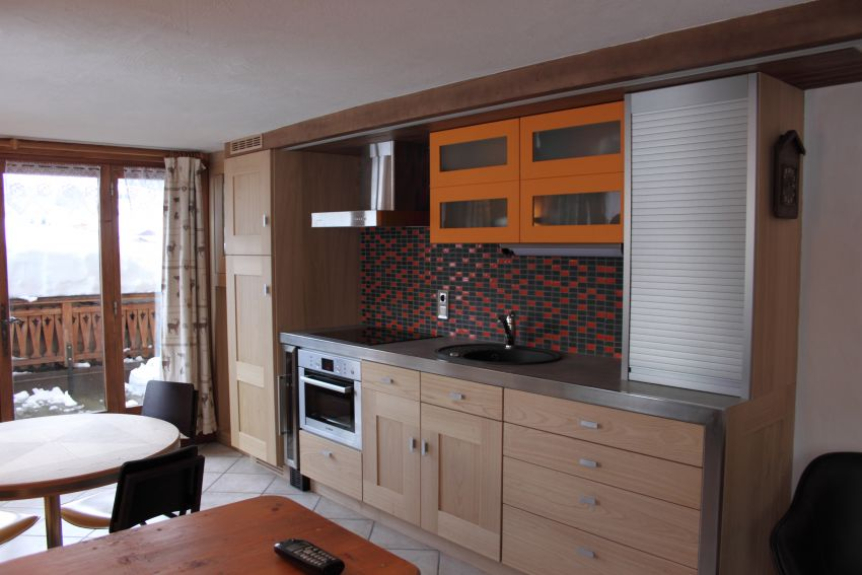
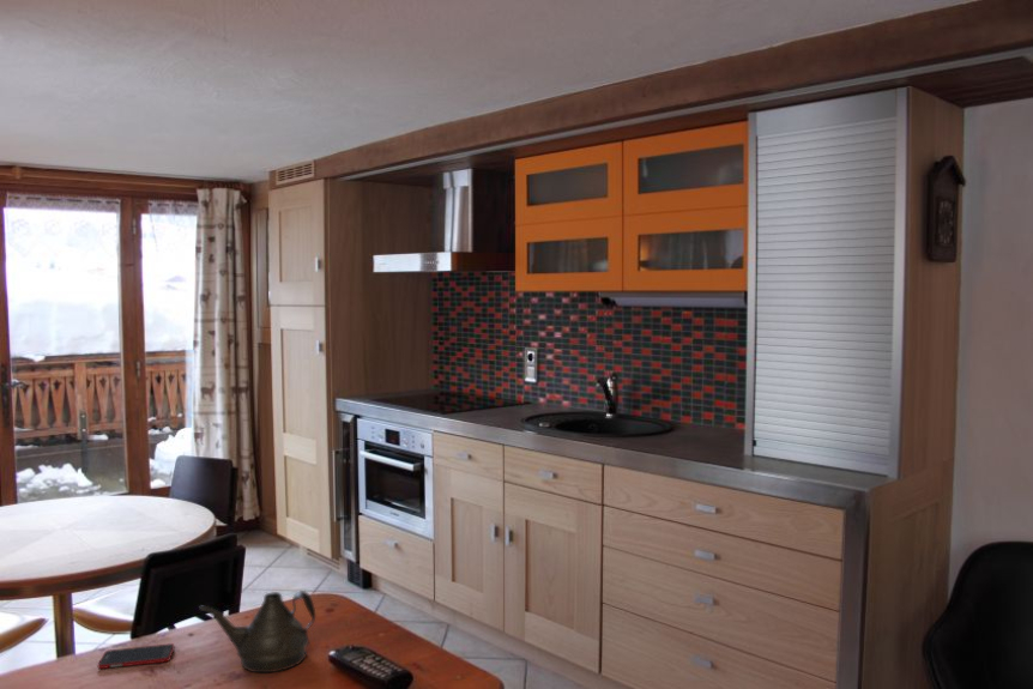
+ teapot (259, 627)
+ cell phone (137, 655)
